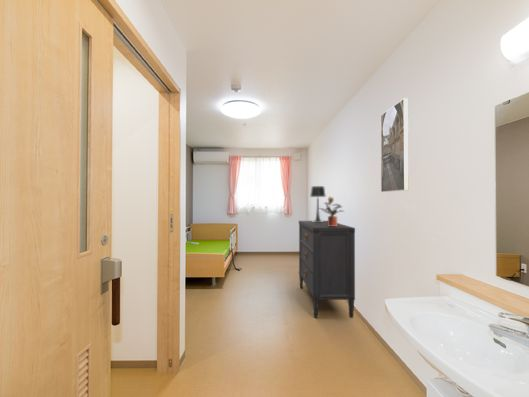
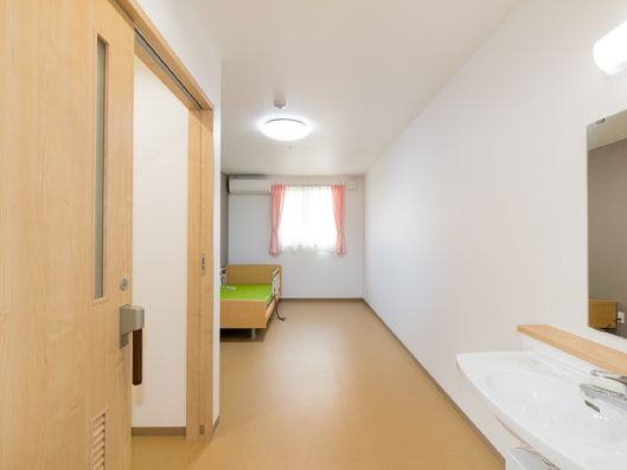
- dresser (322, 261)
- potted plant (331, 211)
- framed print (393, 149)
- table lamp (317, 204)
